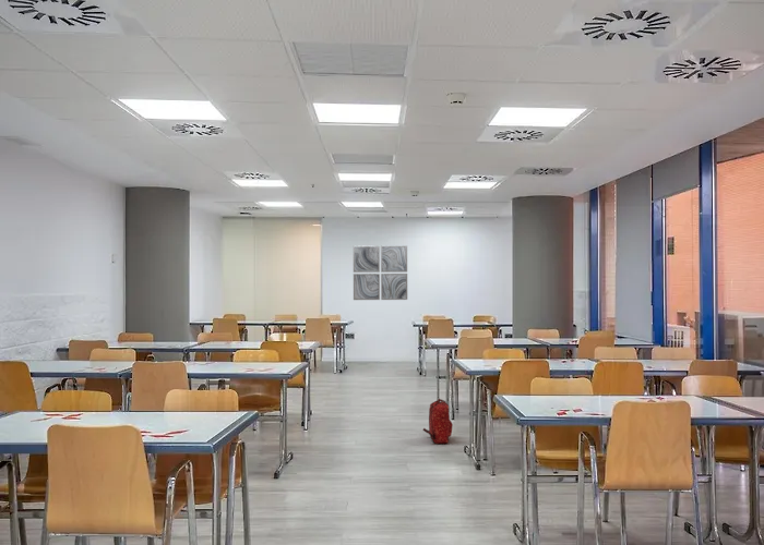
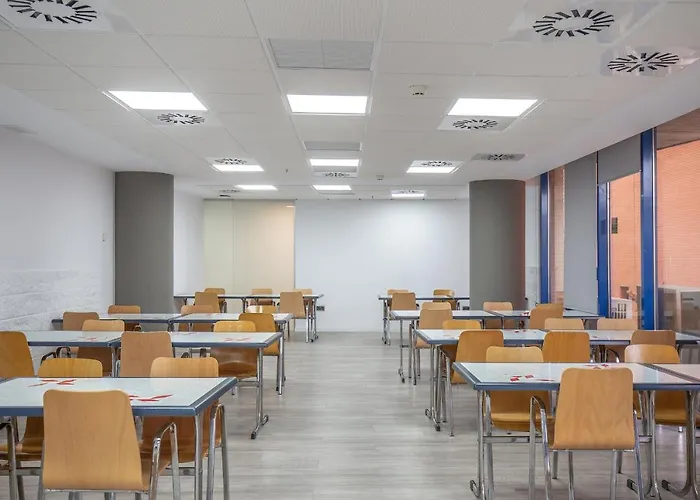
- wall art (381, 271)
- backpack (437, 420)
